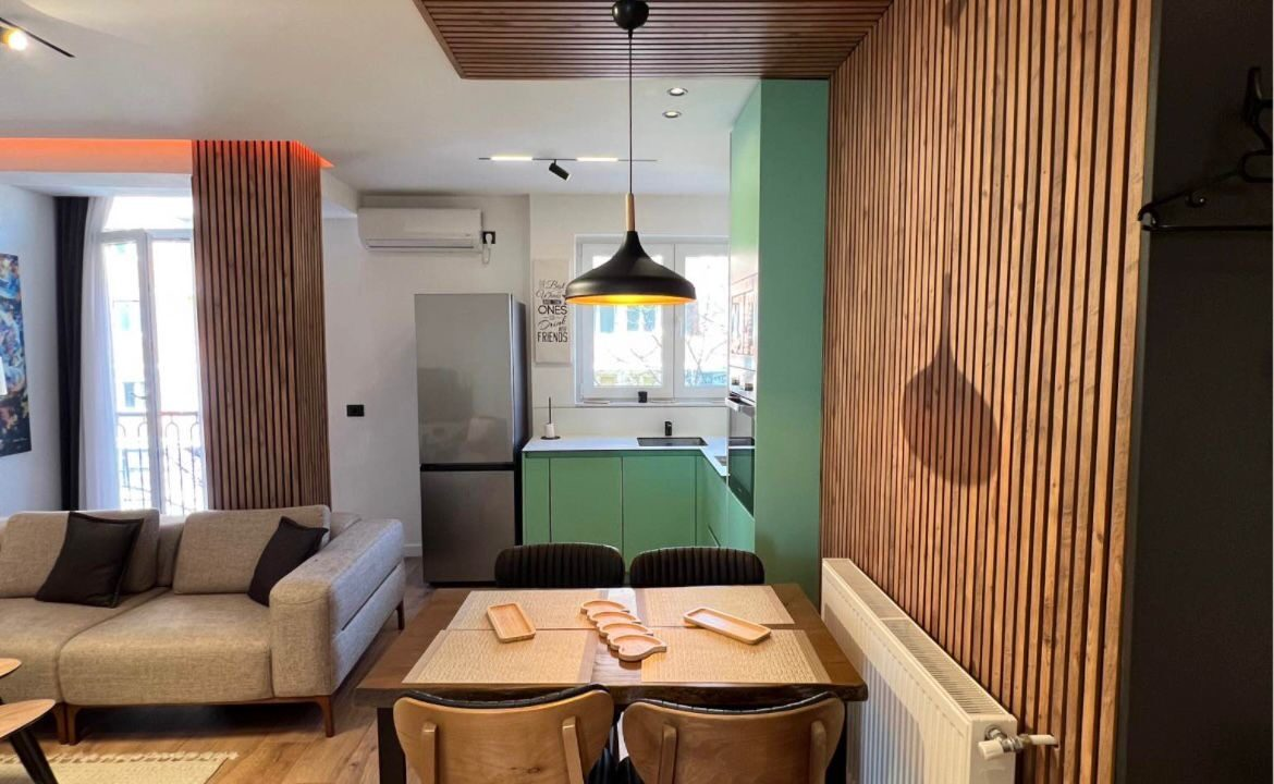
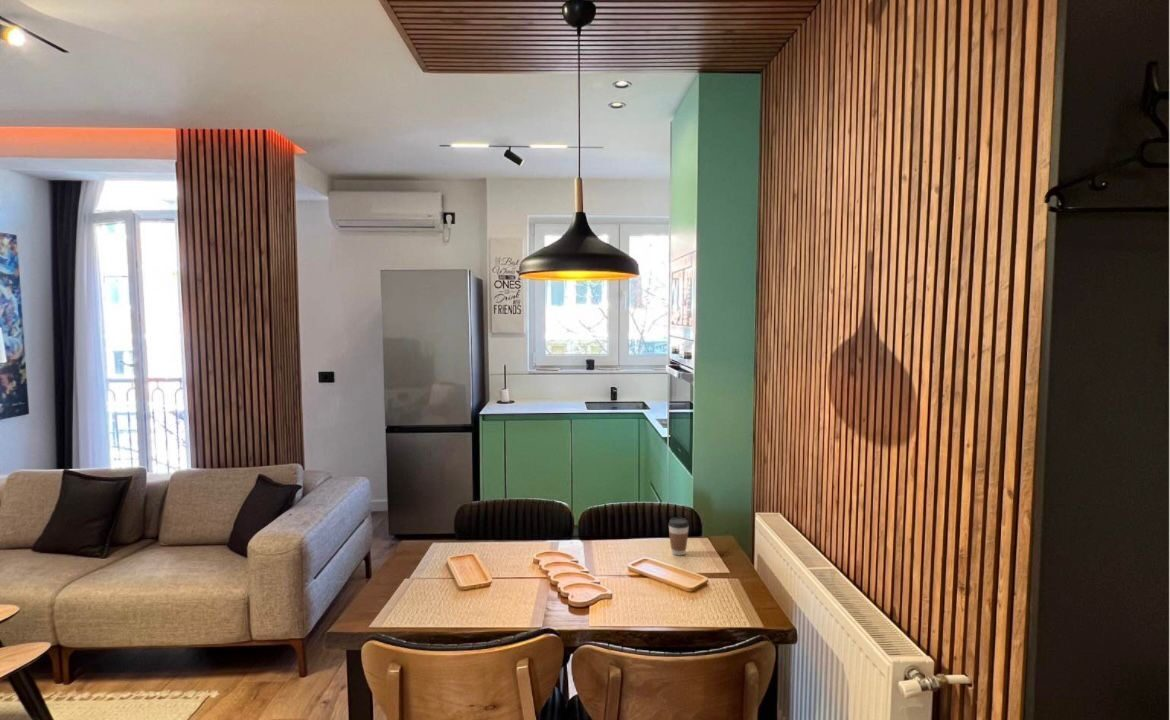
+ coffee cup (678, 536)
